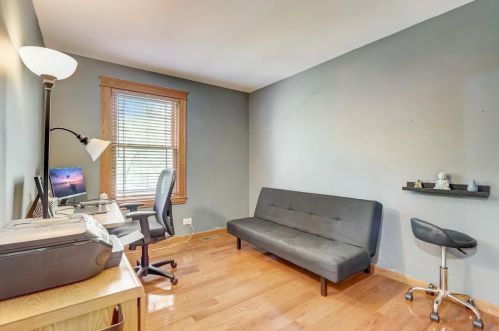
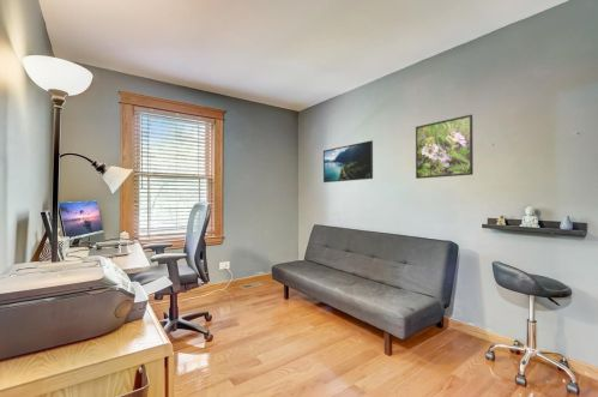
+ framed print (441, 149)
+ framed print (345, 163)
